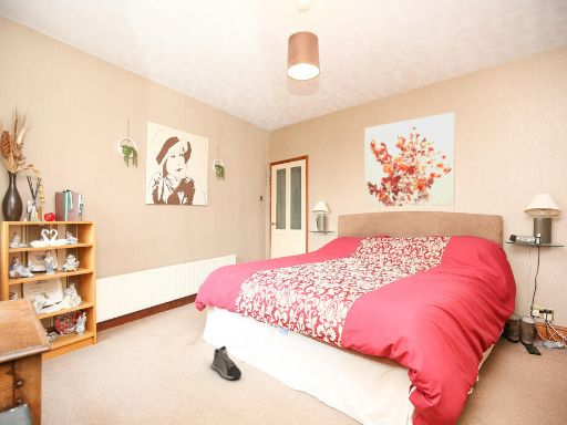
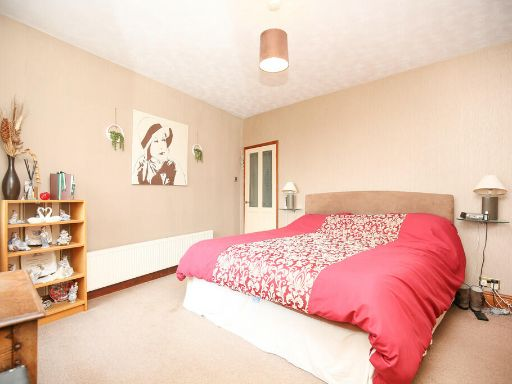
- sneaker (225, 360)
- wall art (405, 163)
